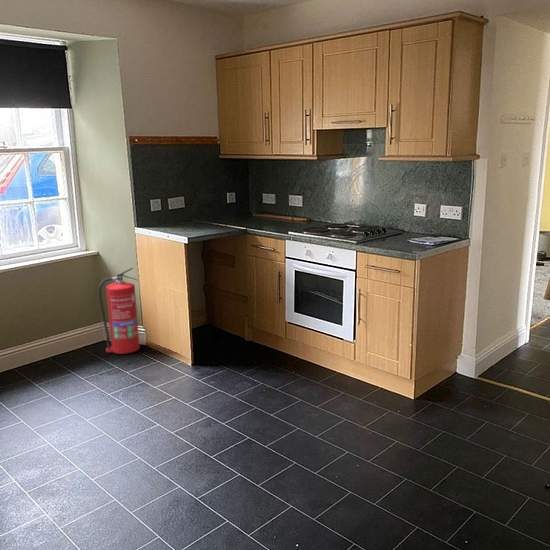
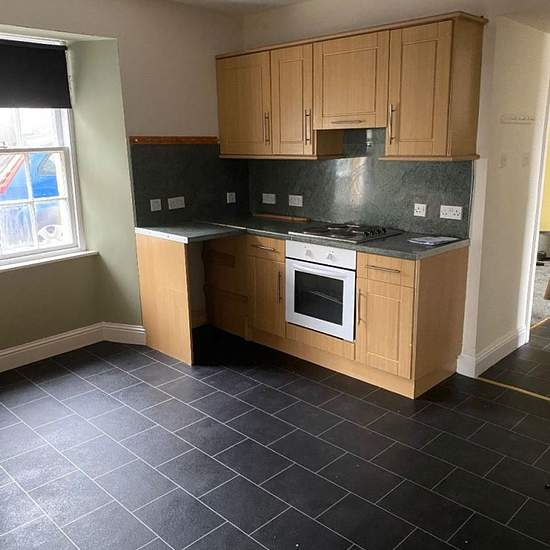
- fire extinguisher (120, 309)
